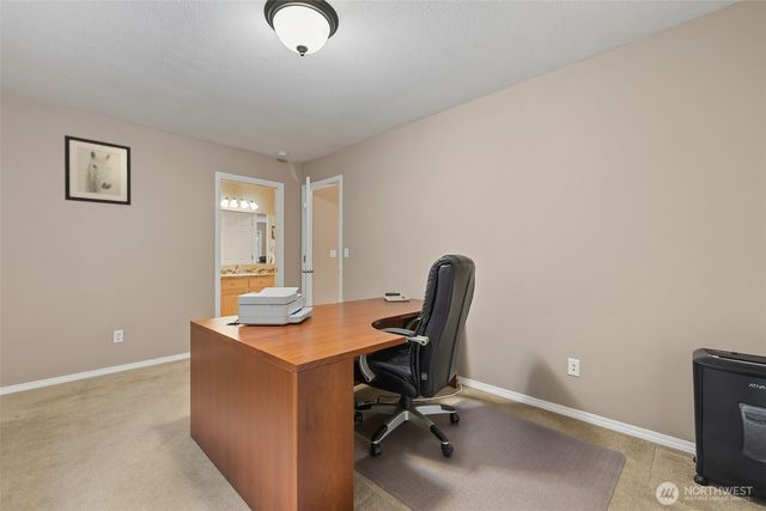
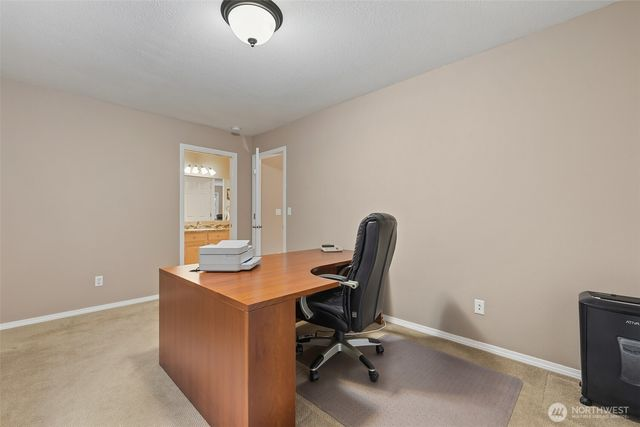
- wall art (99, 171)
